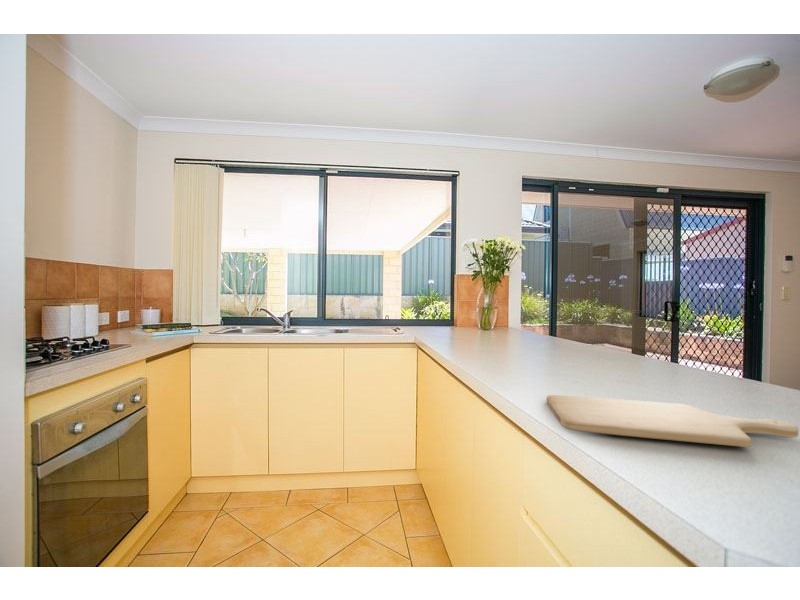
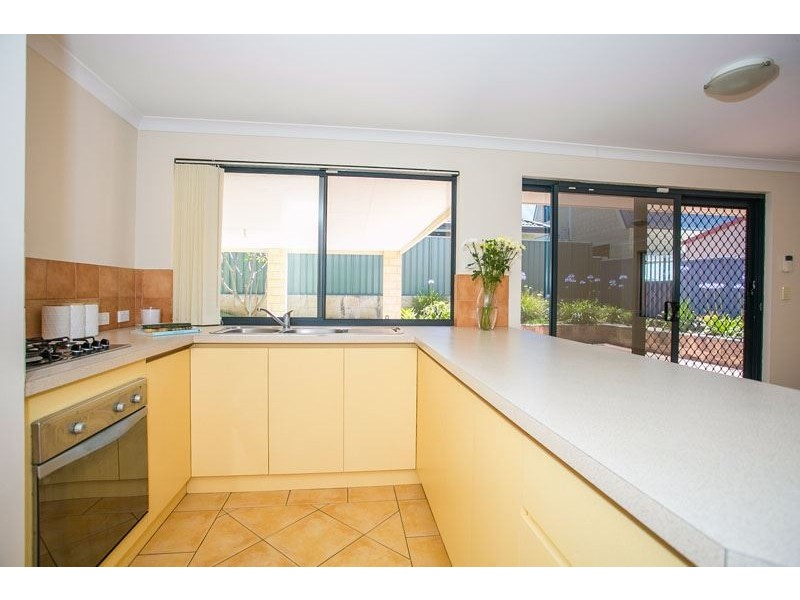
- chopping board (665, 419)
